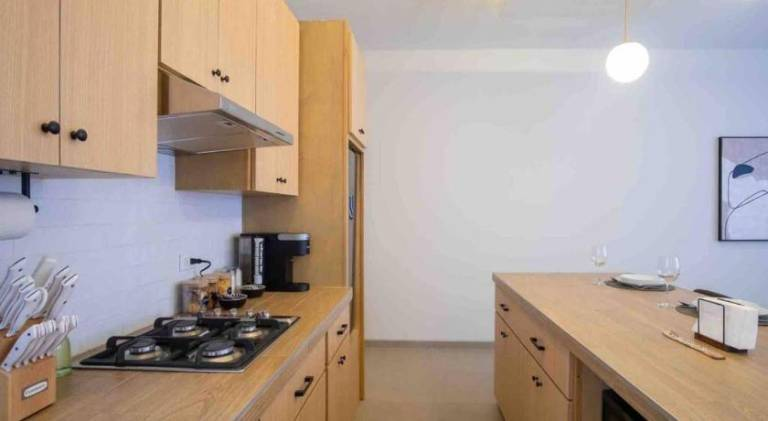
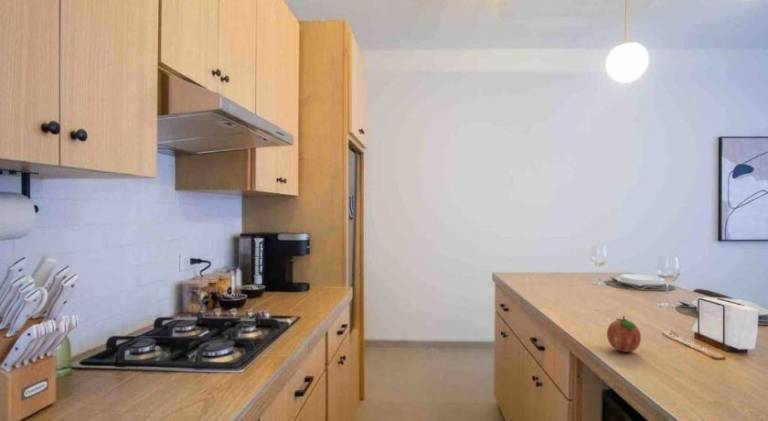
+ fruit (623, 333)
